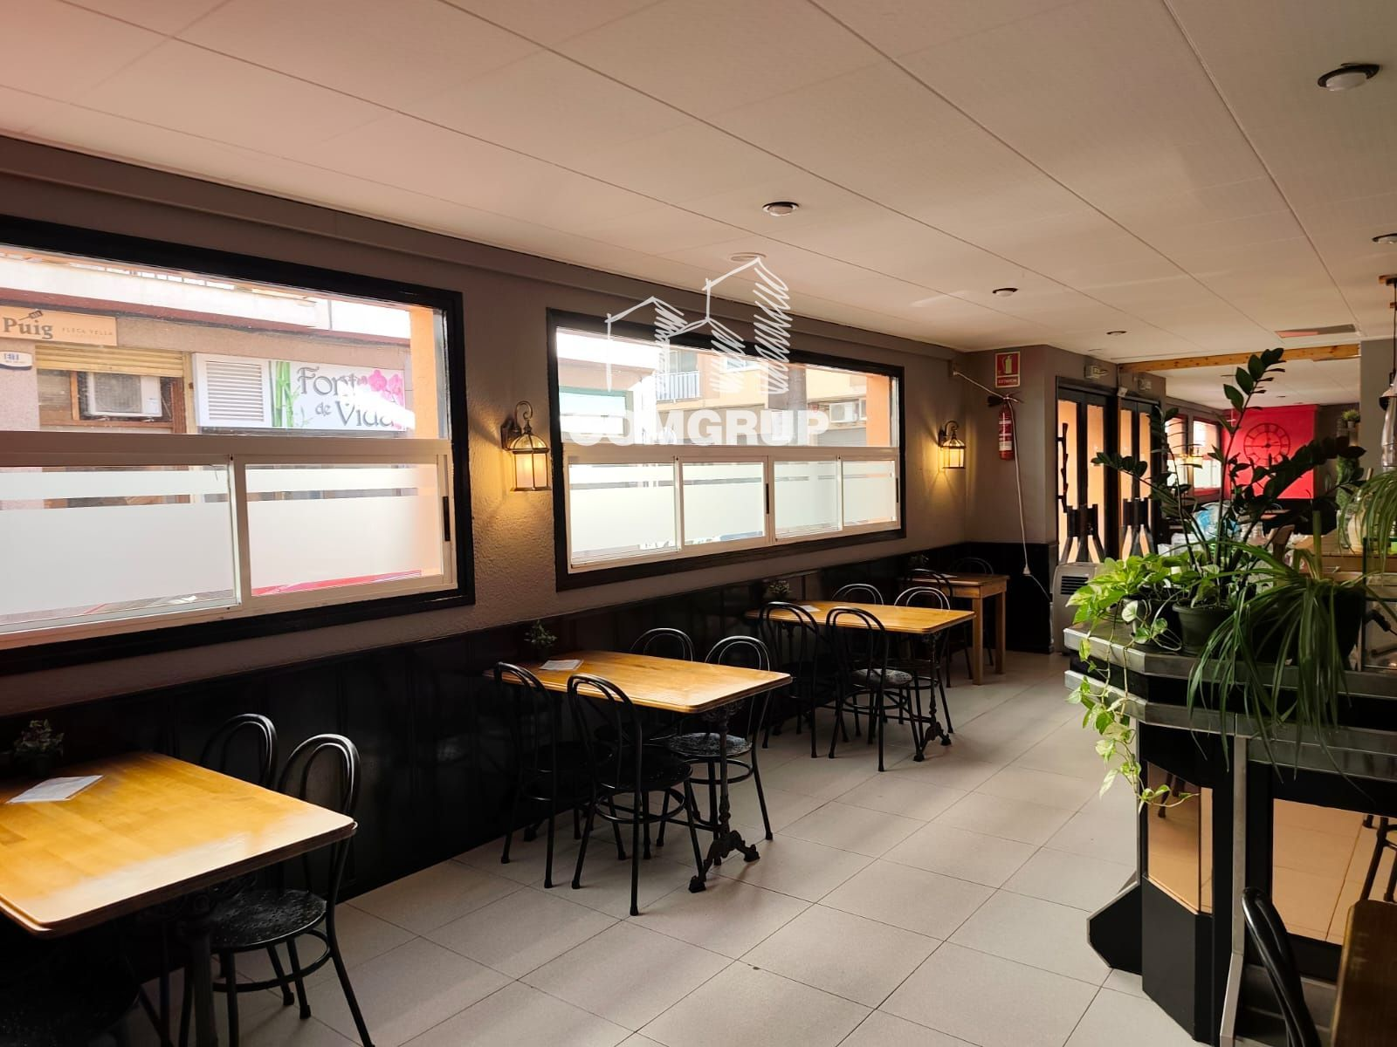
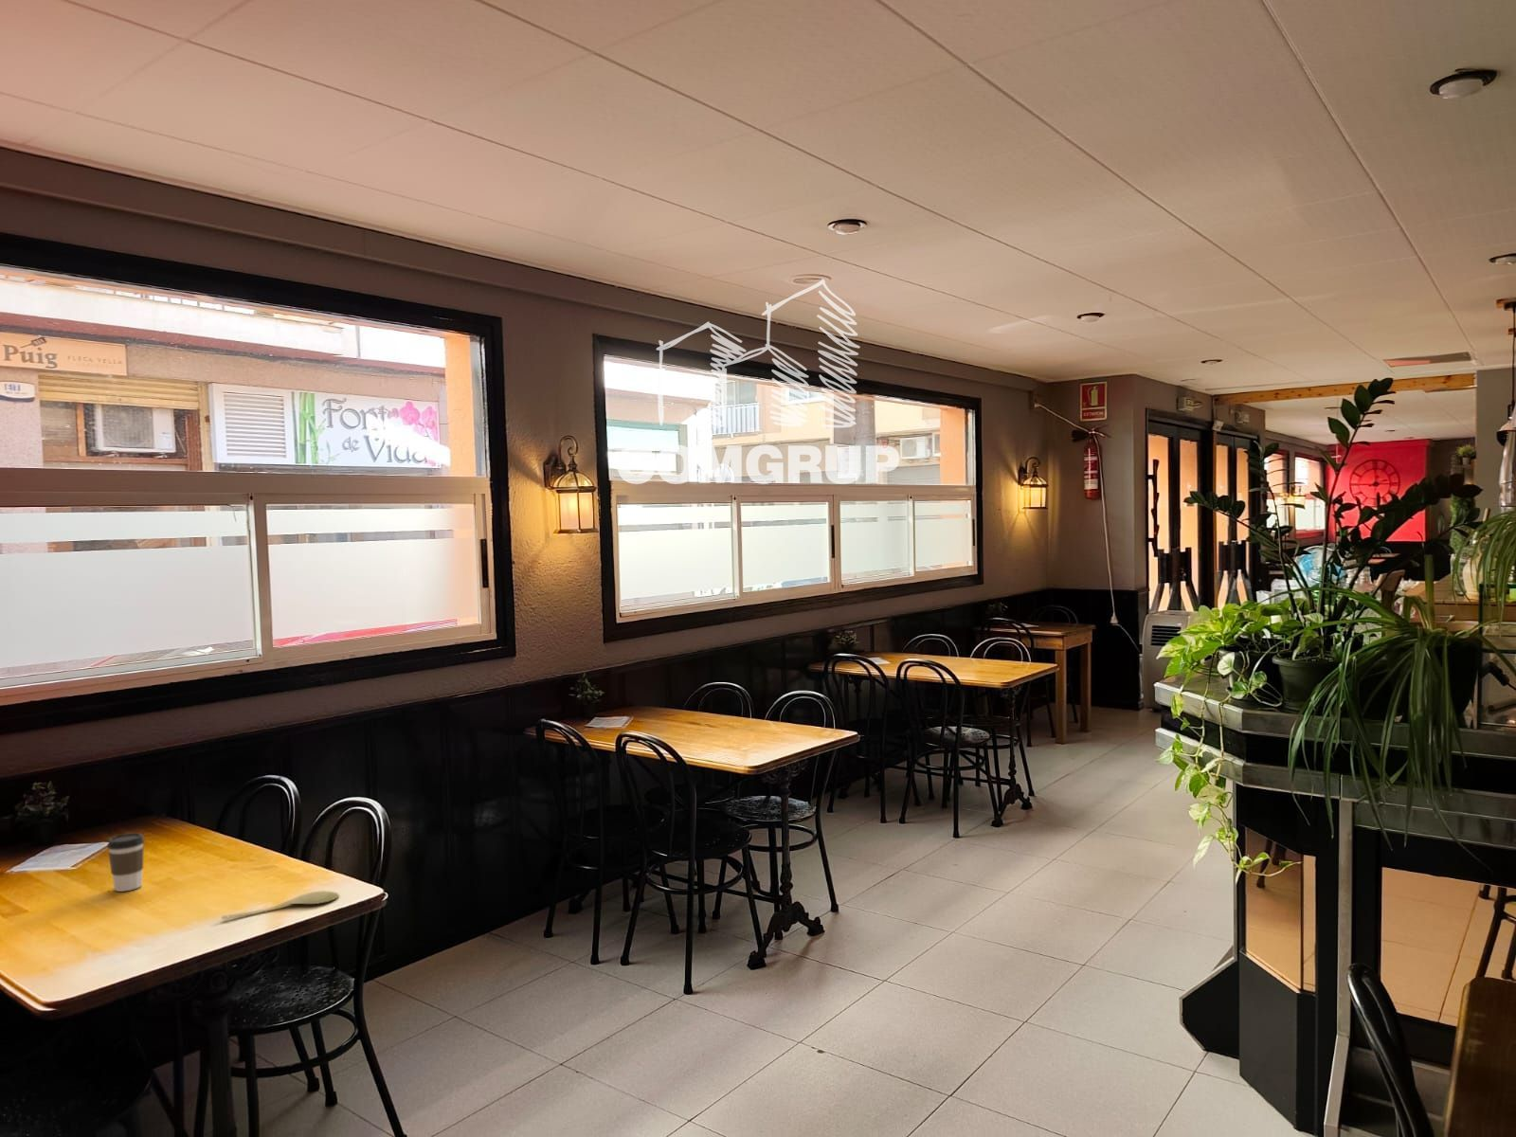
+ coffee cup (127, 862)
+ spoon (282, 904)
